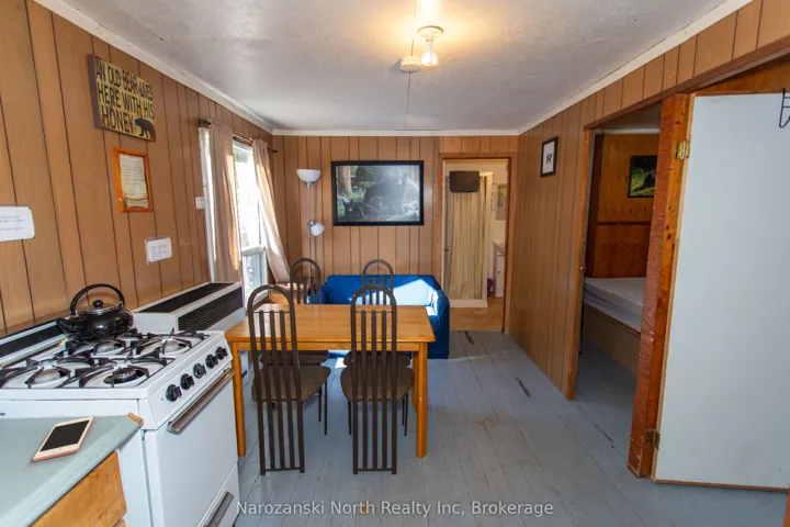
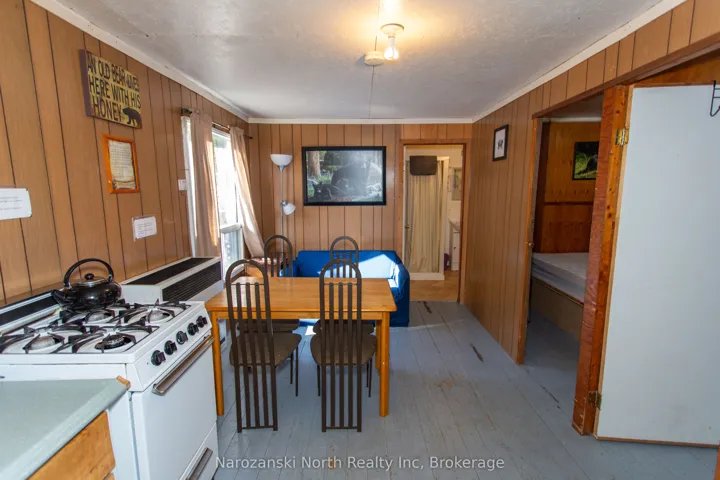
- cell phone (66, 437)
